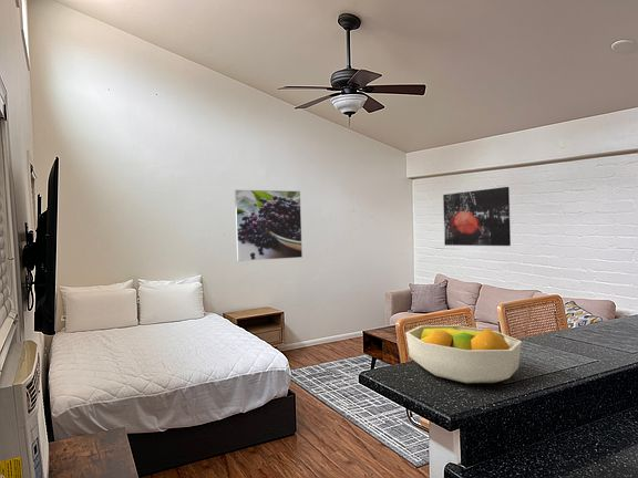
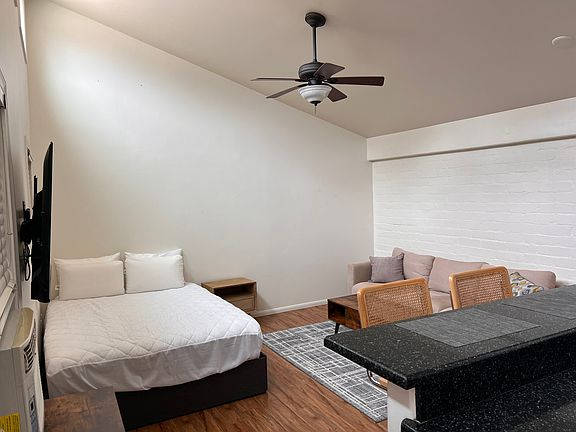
- fruit bowl (460, 345)
- wall art (474, 218)
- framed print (269, 225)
